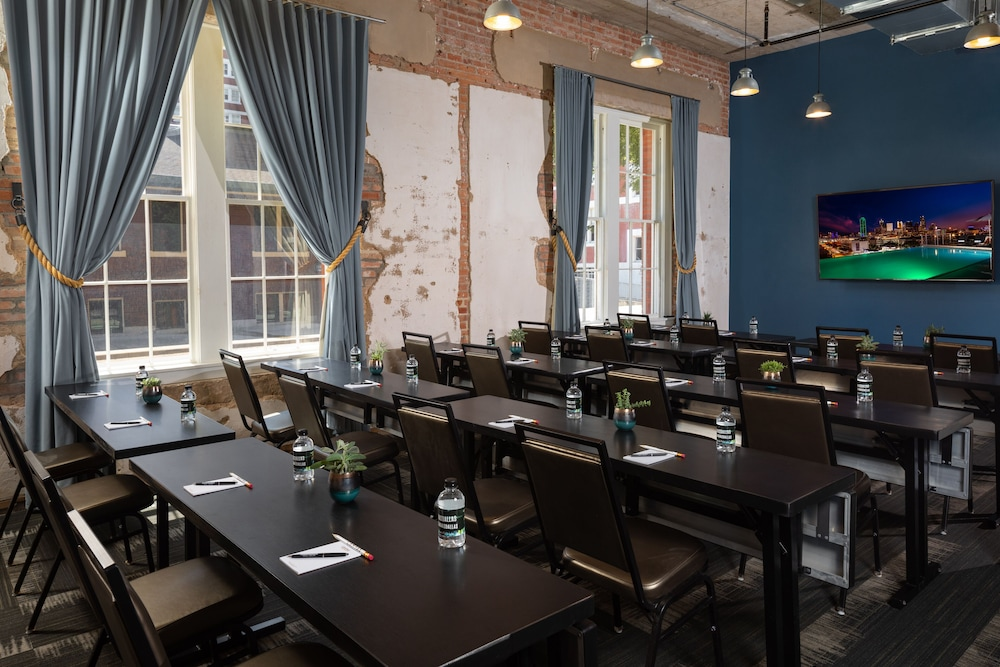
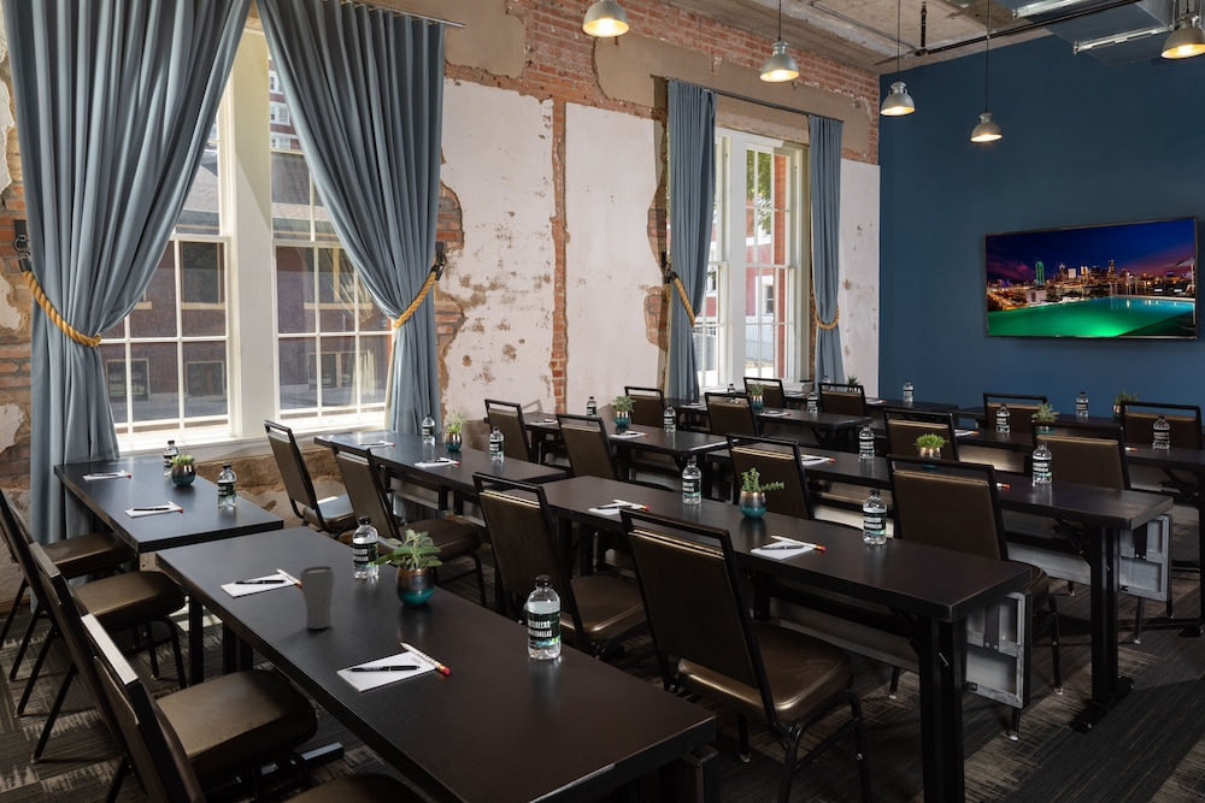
+ drinking glass (317, 597)
